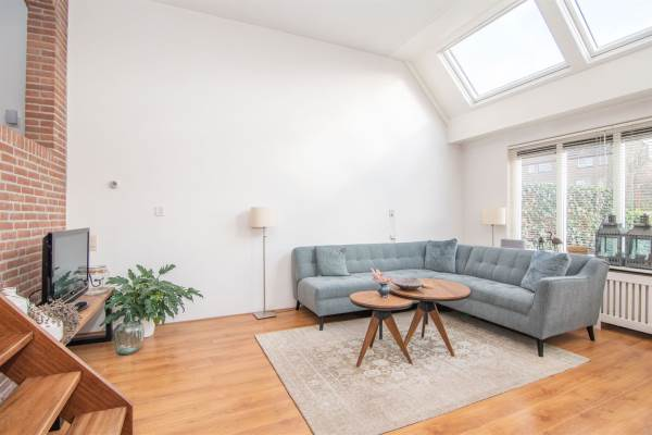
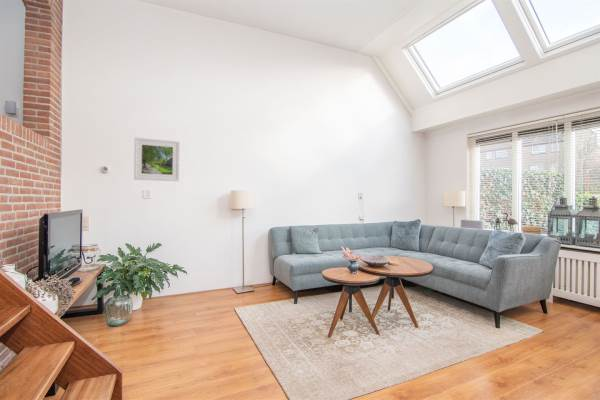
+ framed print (157, 160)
